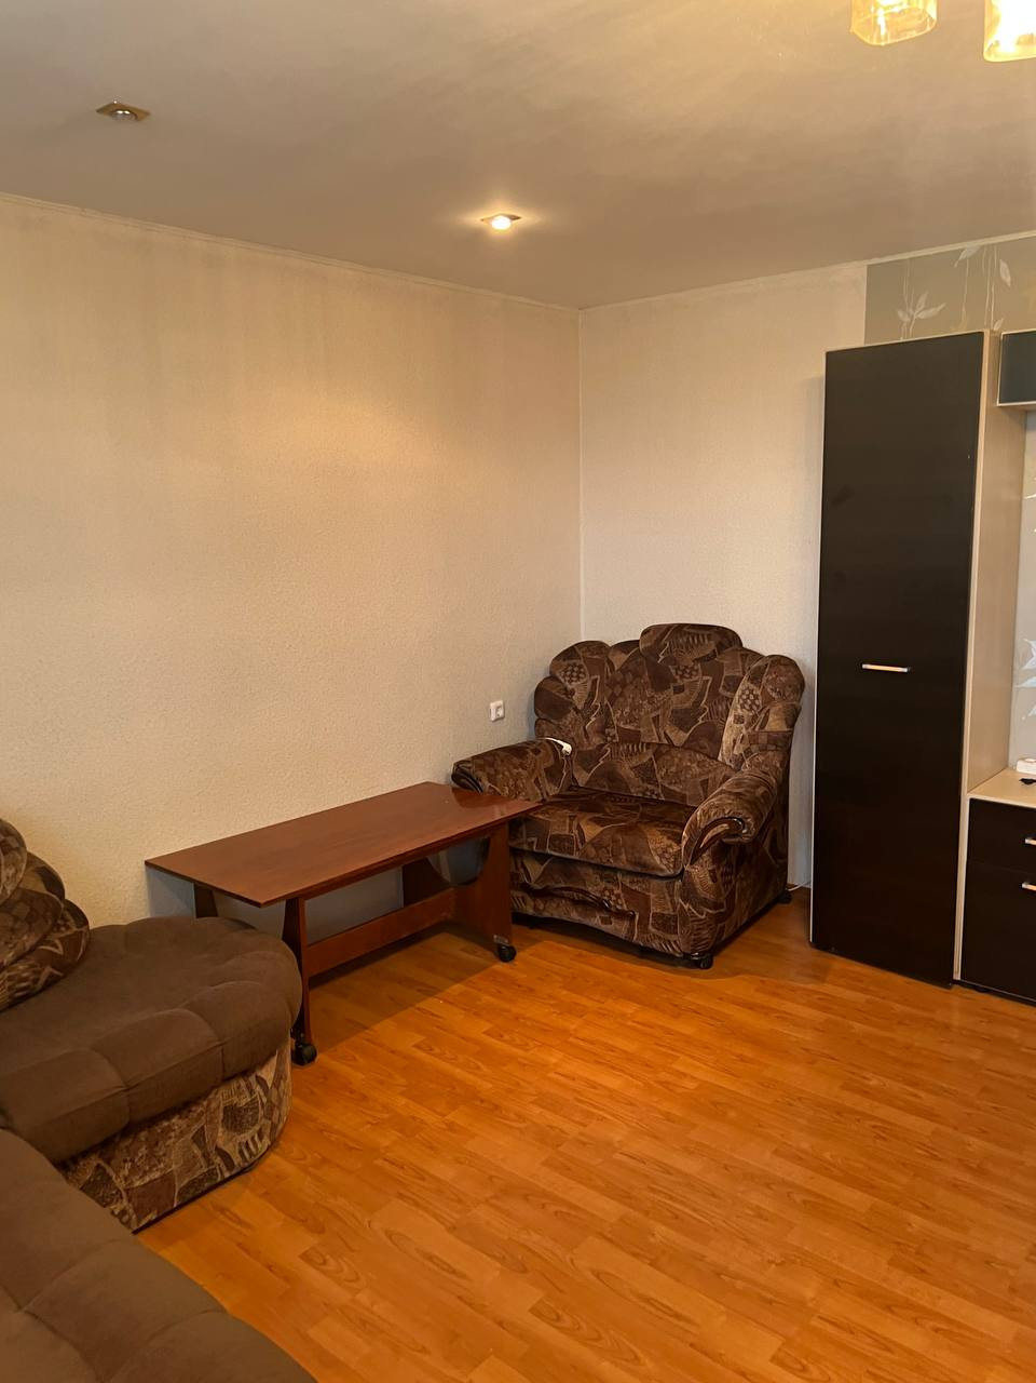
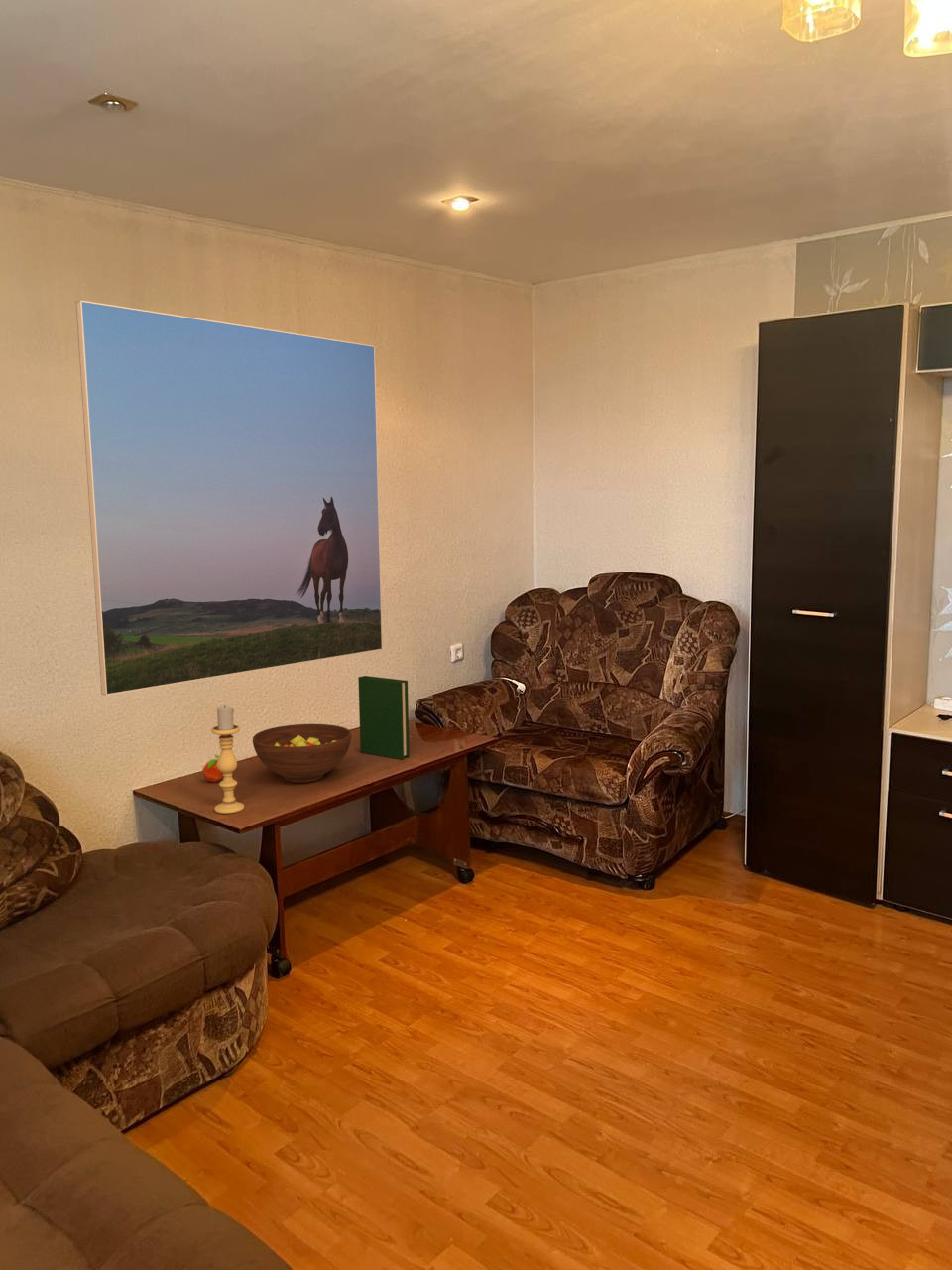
+ candle holder (226, 757)
+ fruit (213, 768)
+ fruit bowl (302, 756)
+ hardback book (383, 716)
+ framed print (252, 501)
